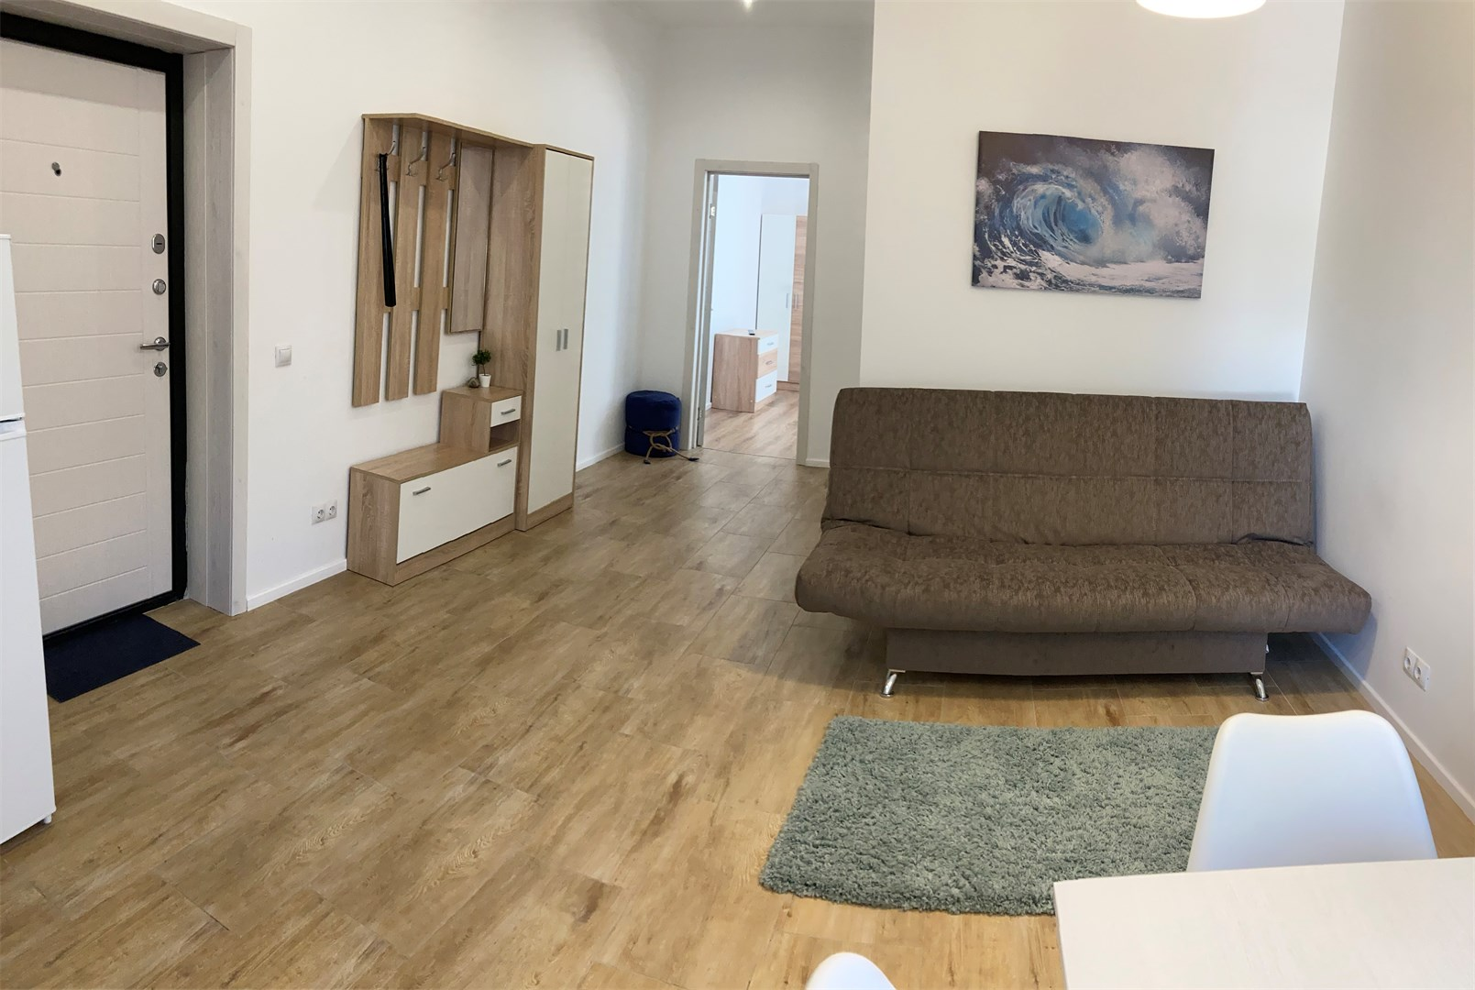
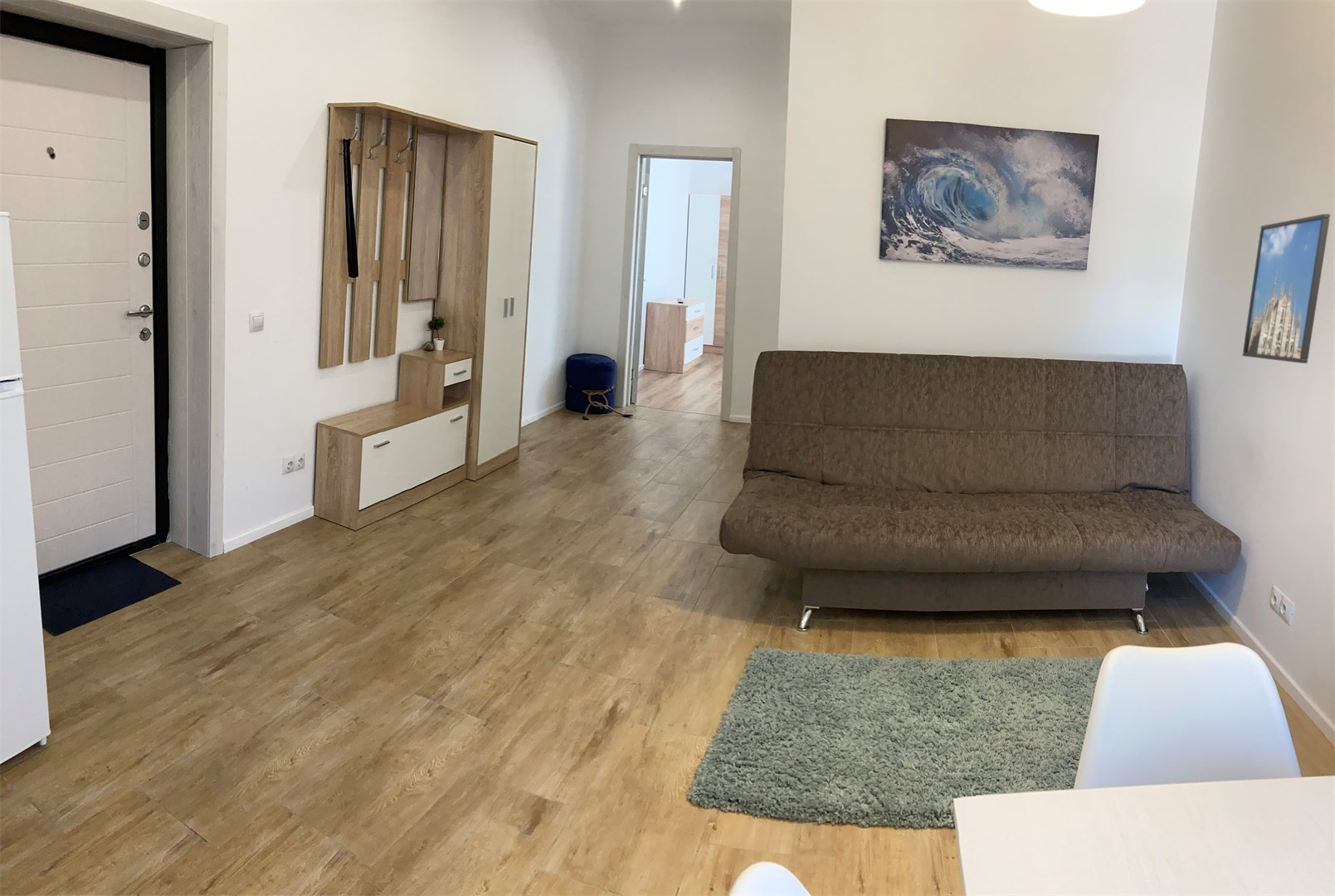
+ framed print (1283, 290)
